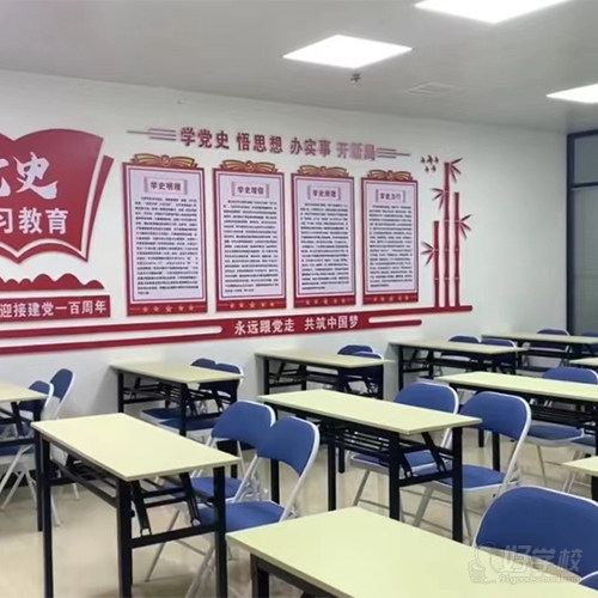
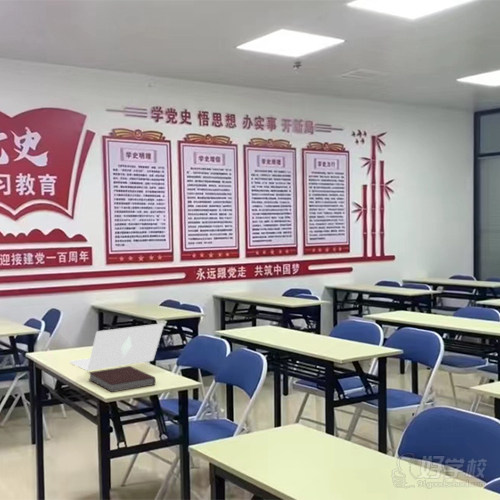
+ laptop (115, 343)
+ notebook (121, 378)
